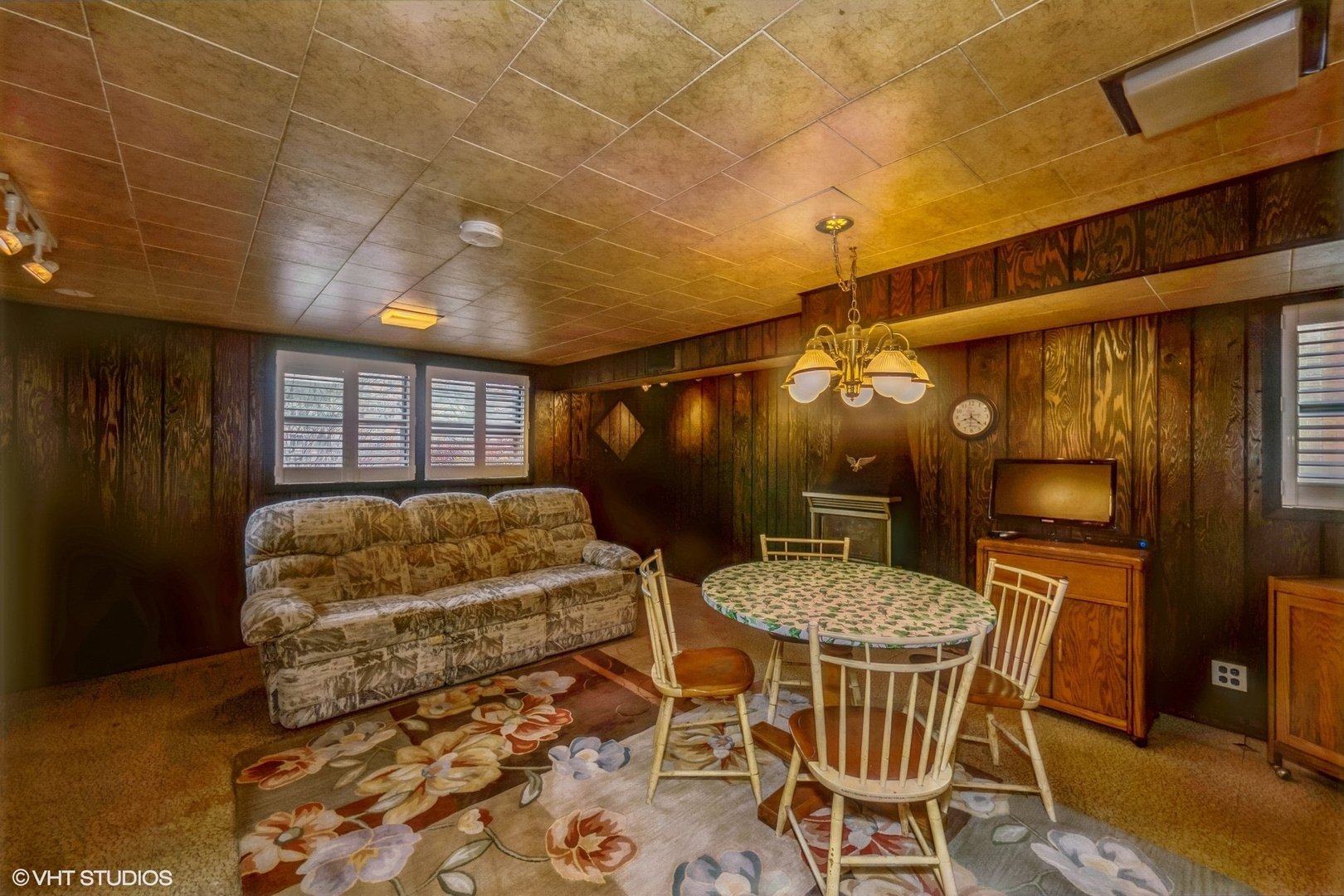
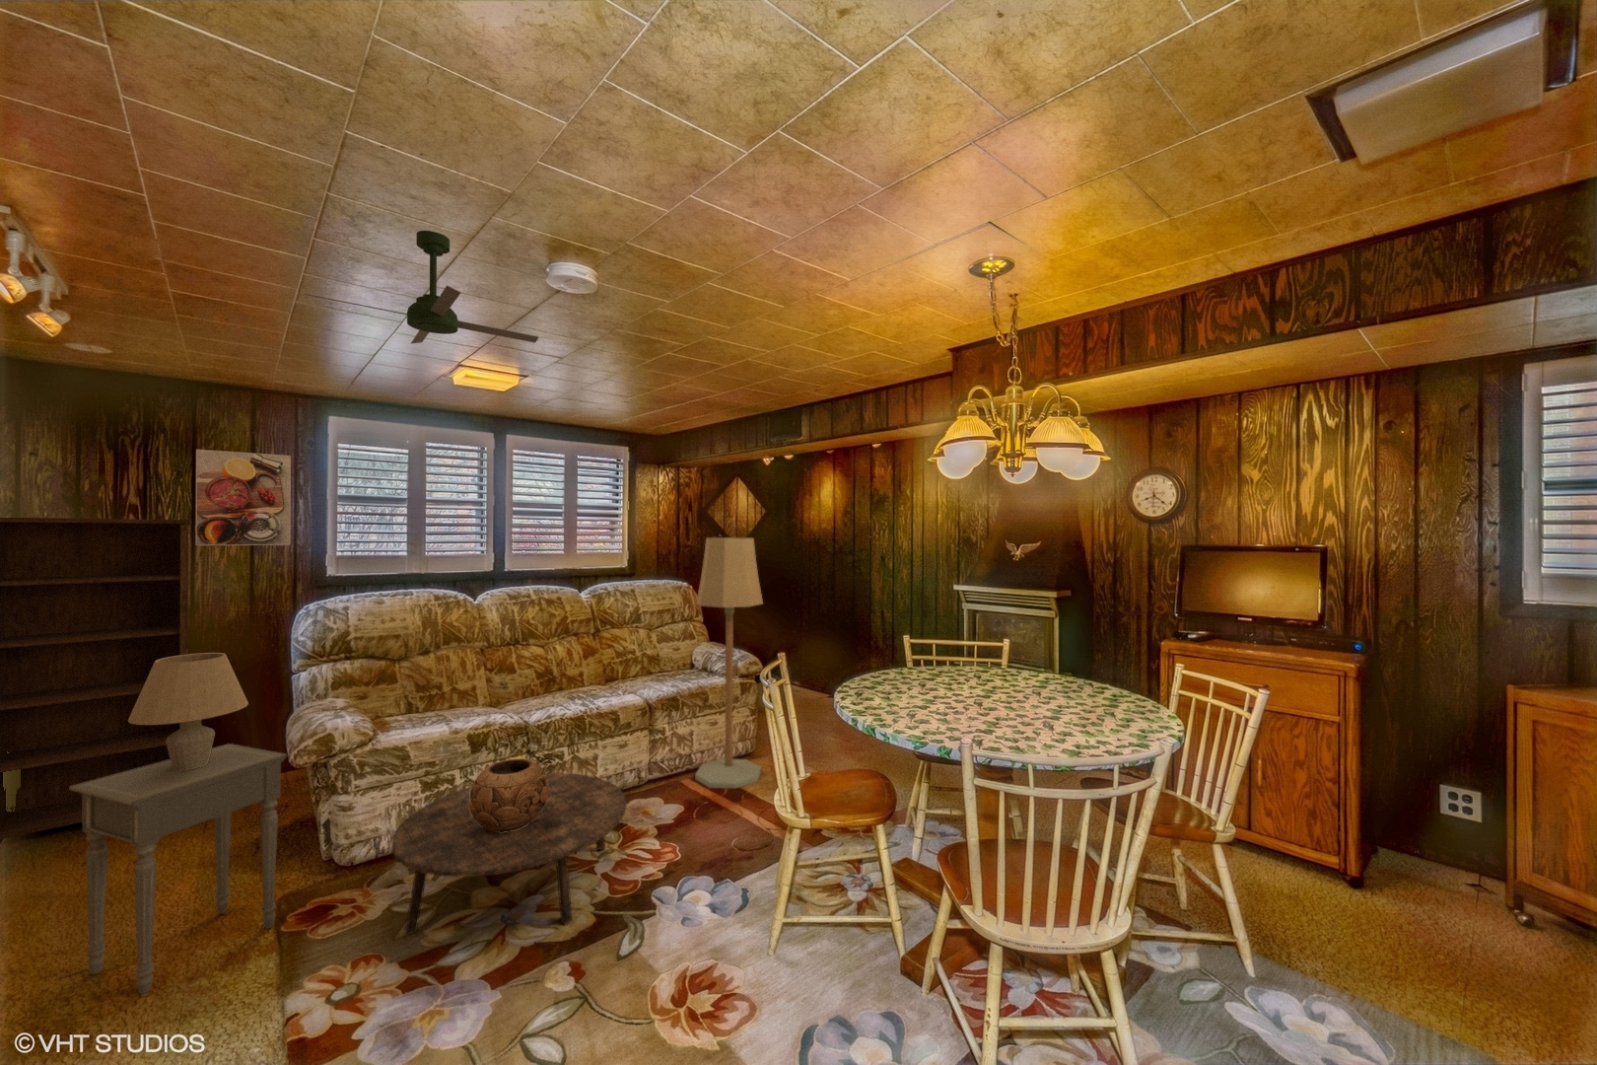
+ side table (175, 831)
+ decorative bowl (510, 794)
+ floor lamp (728, 657)
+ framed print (245, 498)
+ table lamp (190, 711)
+ bookcase (95, 668)
+ coffee table (517, 849)
+ ceiling fan (433, 282)
